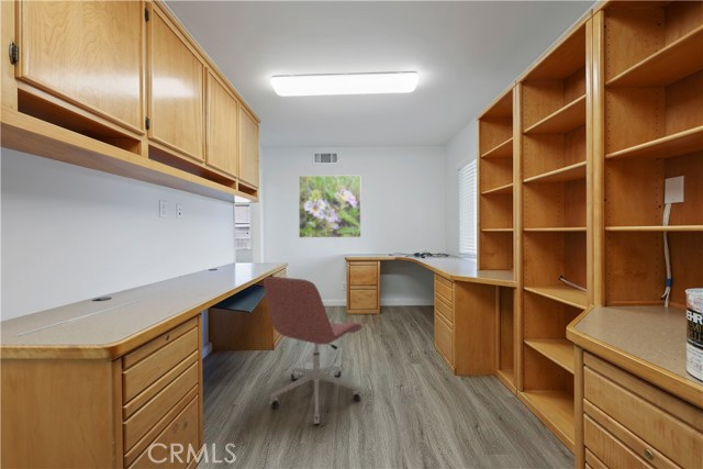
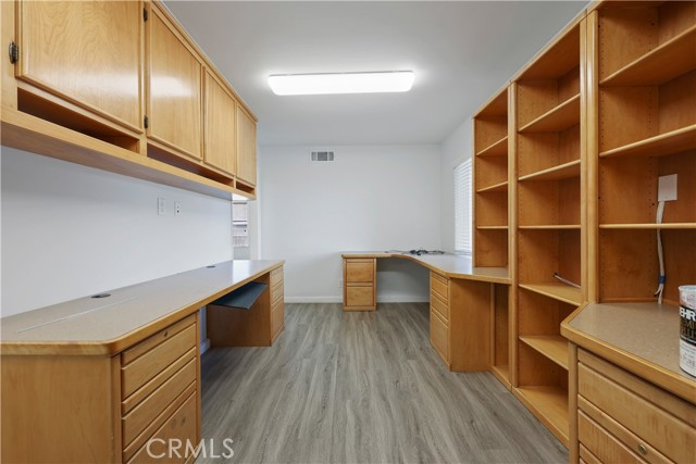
- office chair (315, 333)
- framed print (330, 206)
